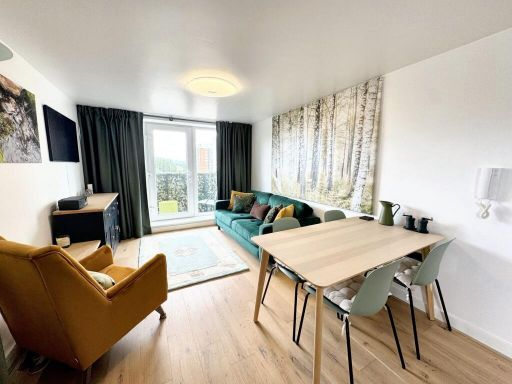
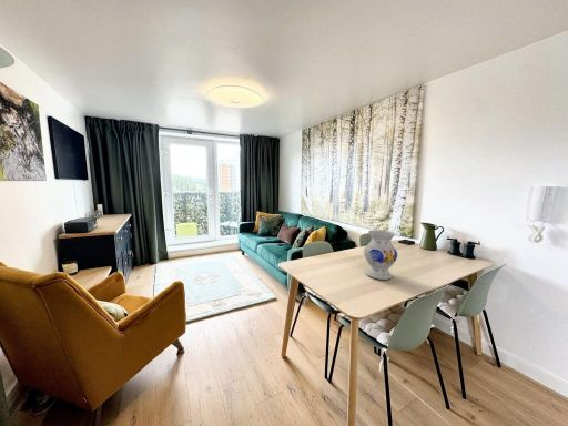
+ vase (379, 254)
